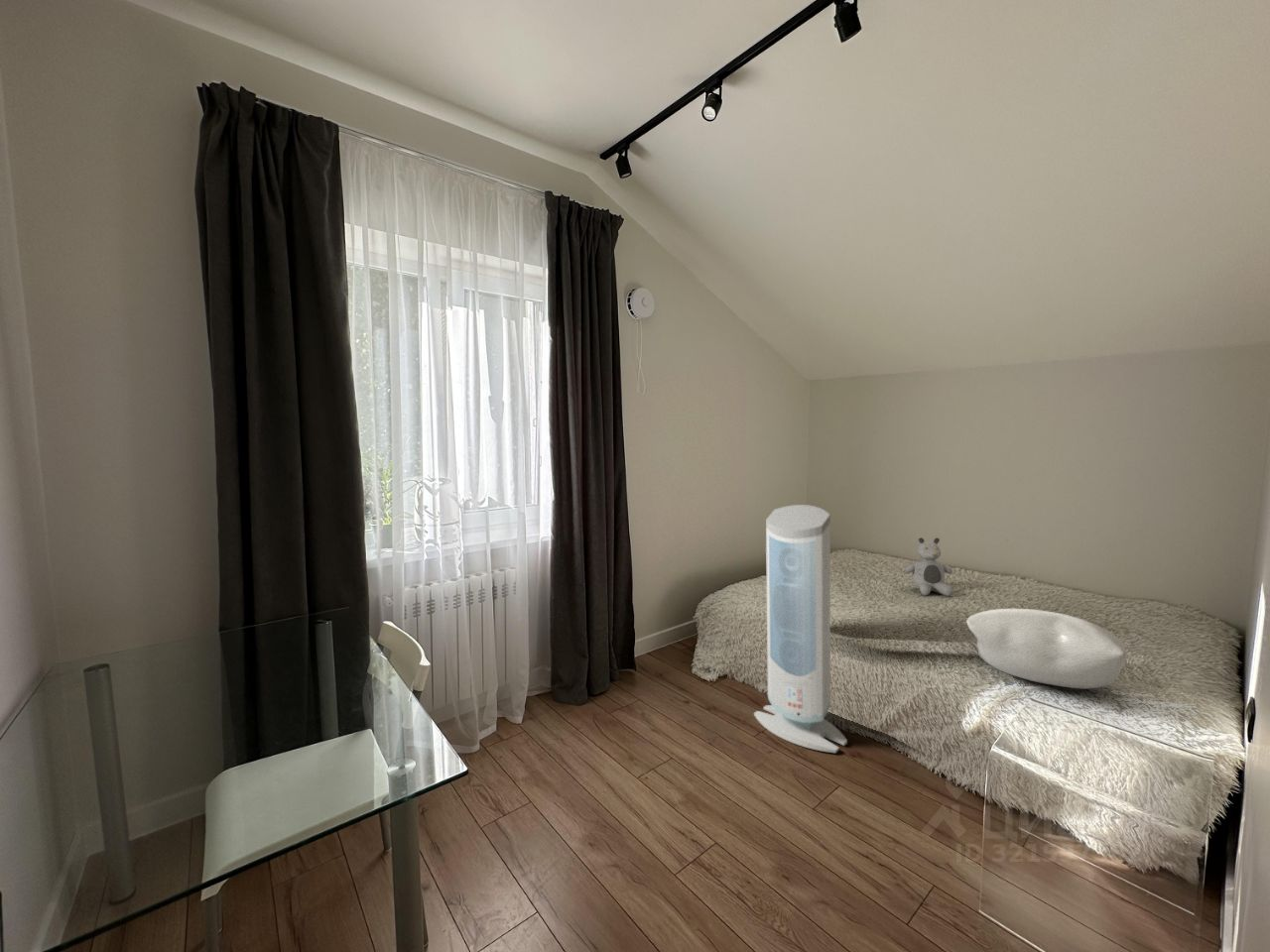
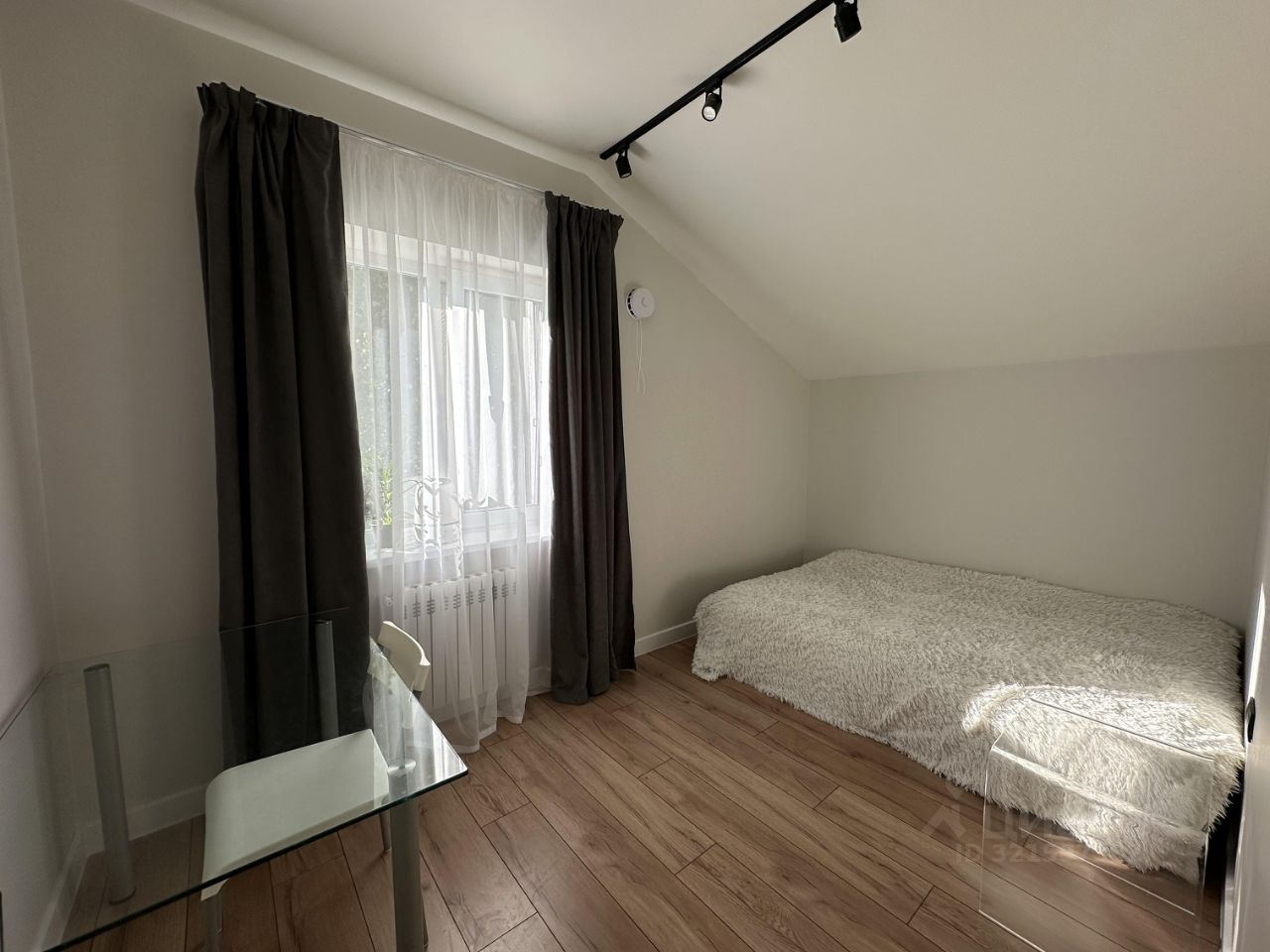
- pillow (1042, 647)
- air purifier (798, 619)
- teddy bear (931, 565)
